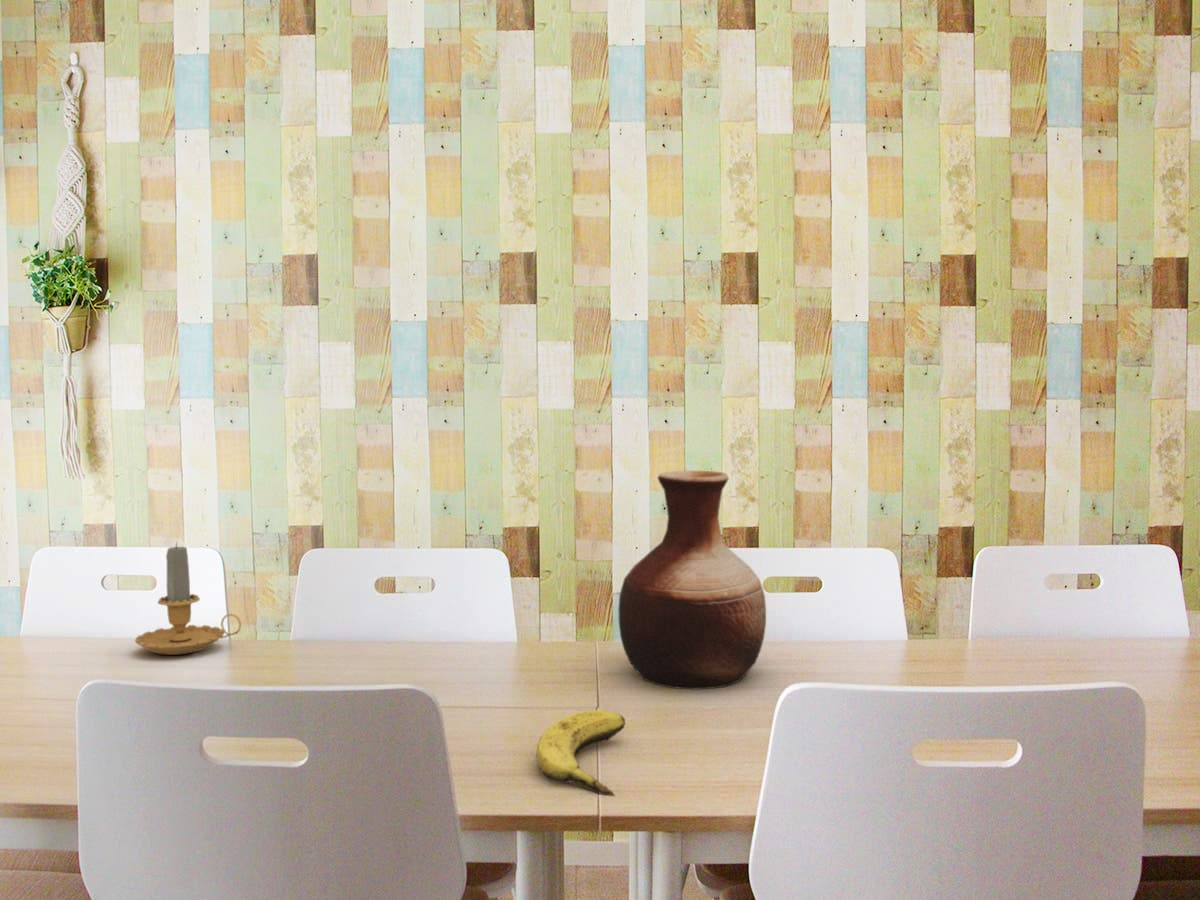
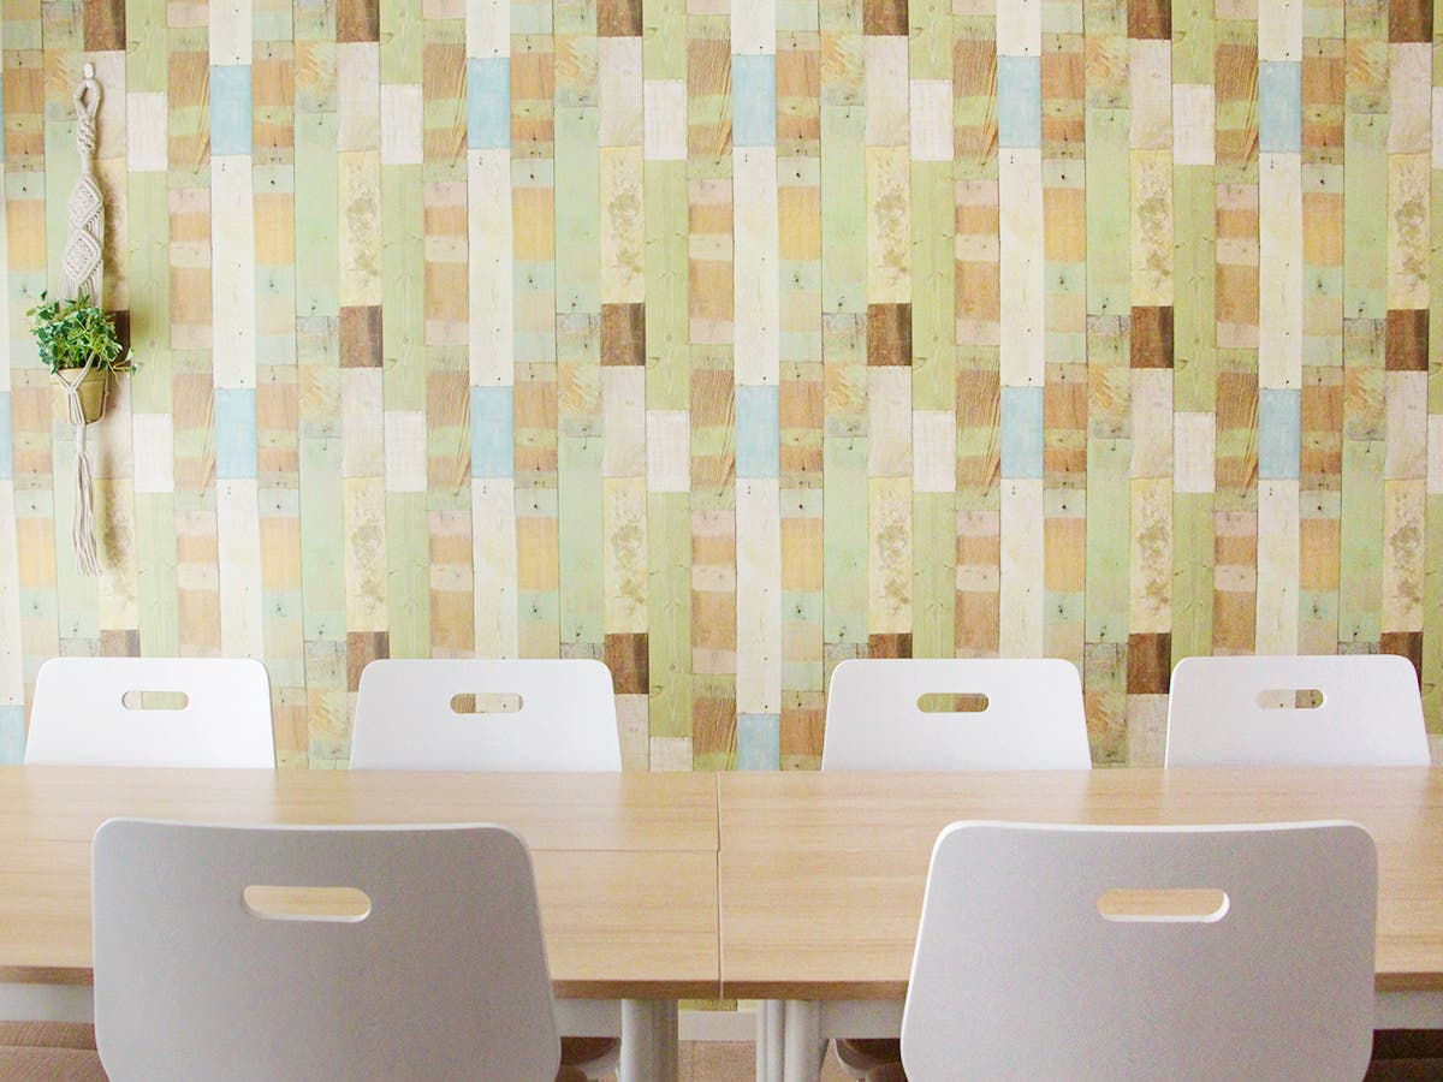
- candle (188, 595)
- vase (691, 574)
- banana (581, 747)
